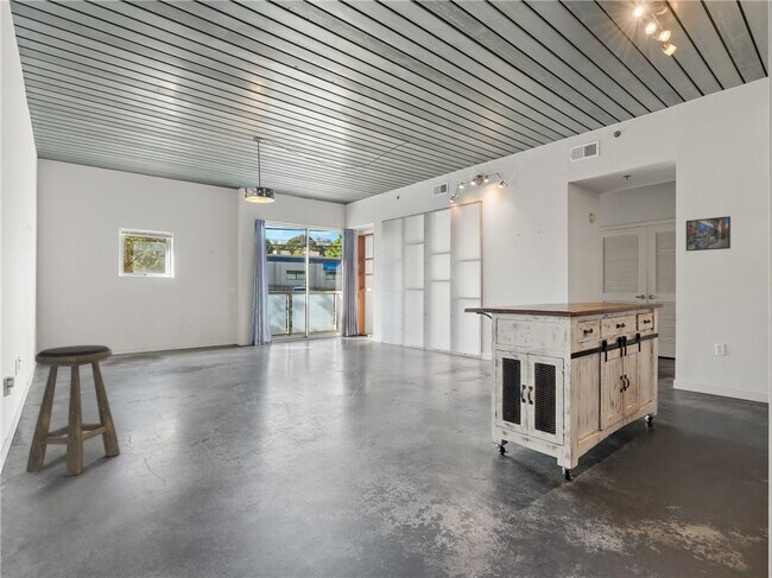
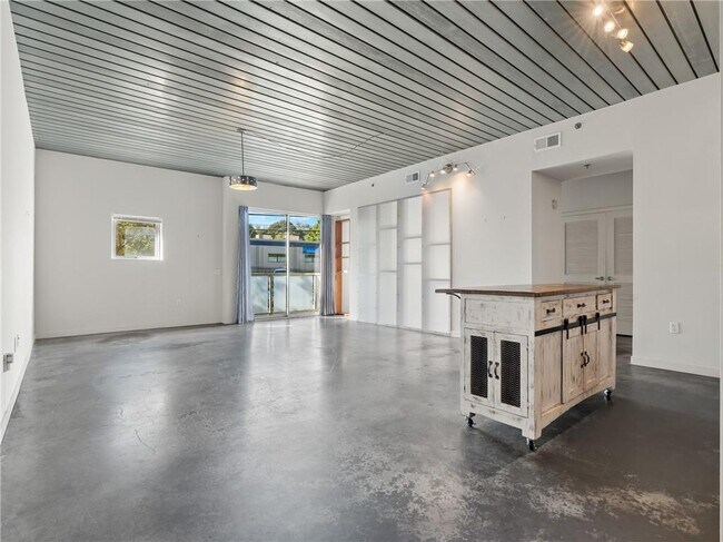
- stool (75, 405)
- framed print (707, 234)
